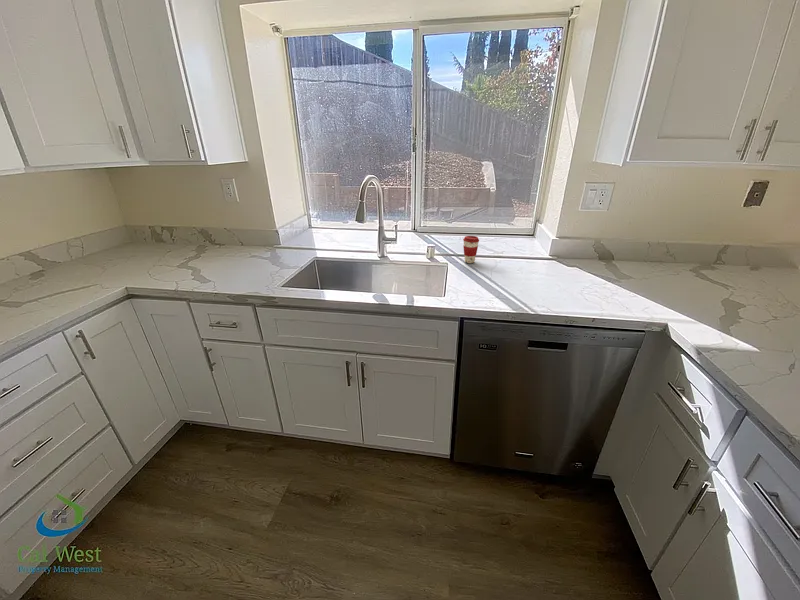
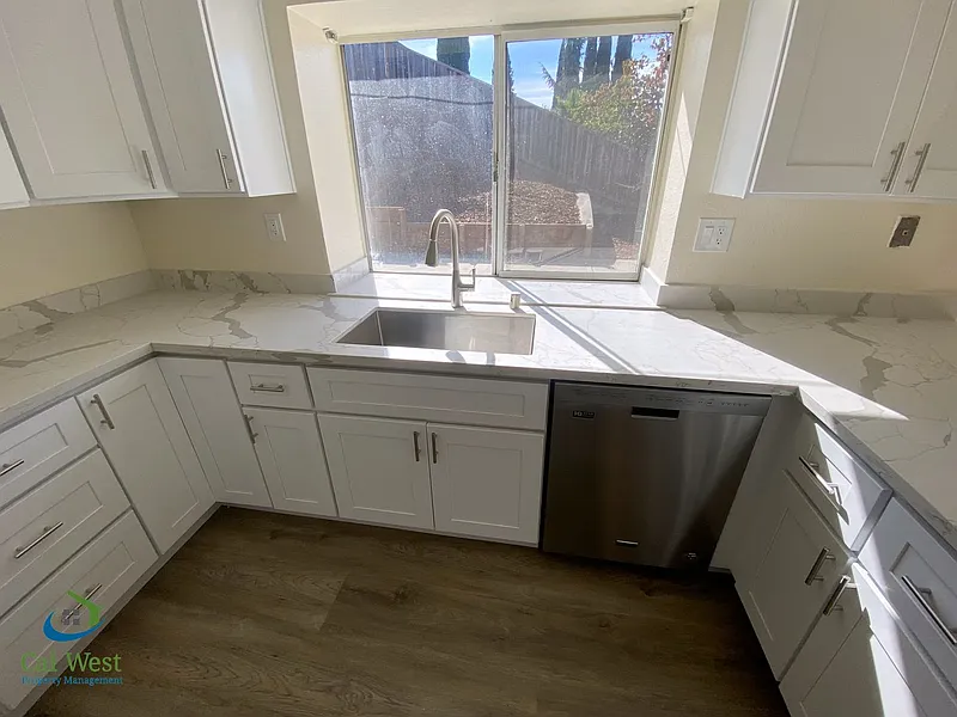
- coffee cup (470, 249)
